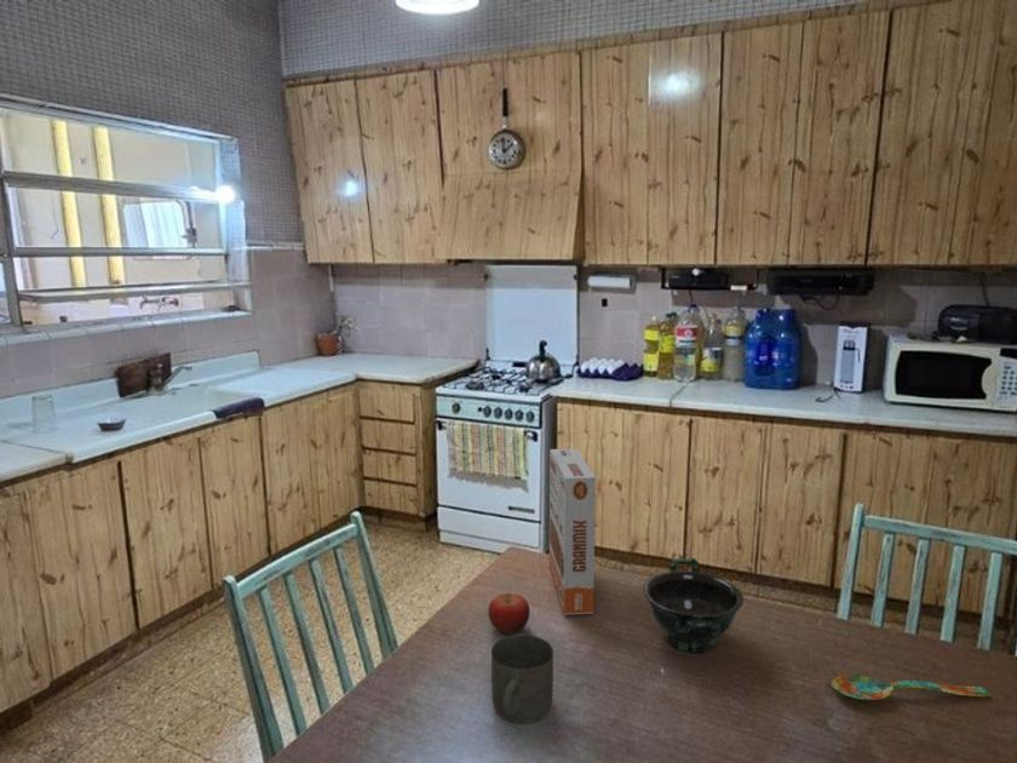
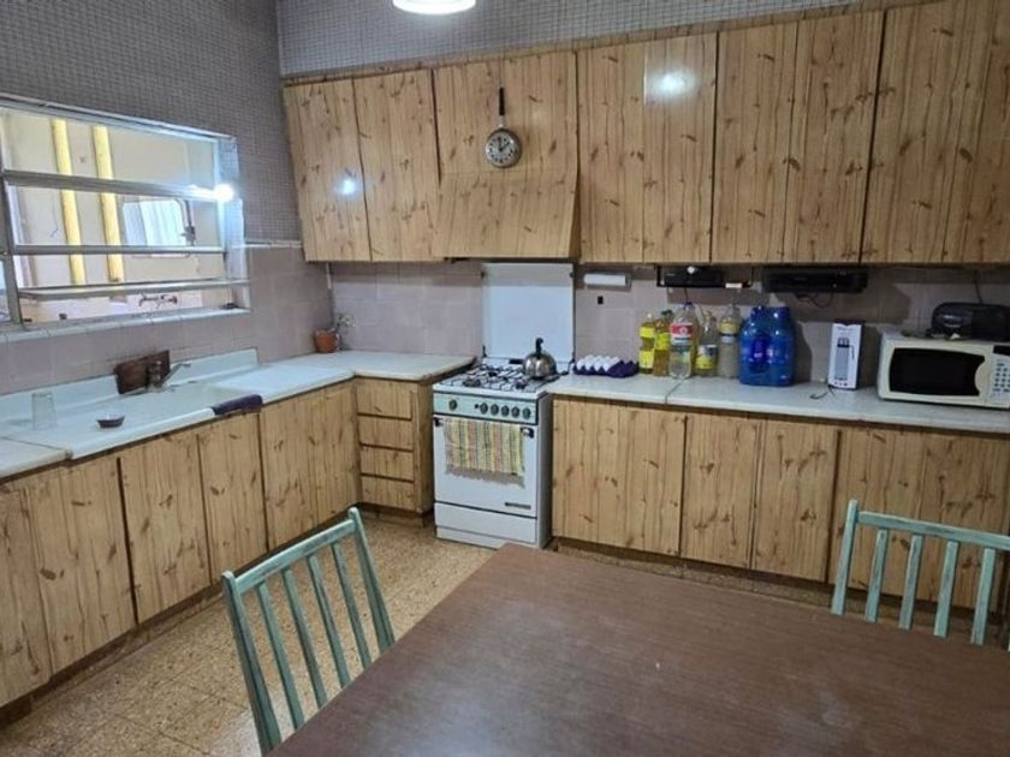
- cereal box (570, 527)
- spoon (910, 687)
- mug (518, 683)
- bowl (691, 613)
- fruit (508, 610)
